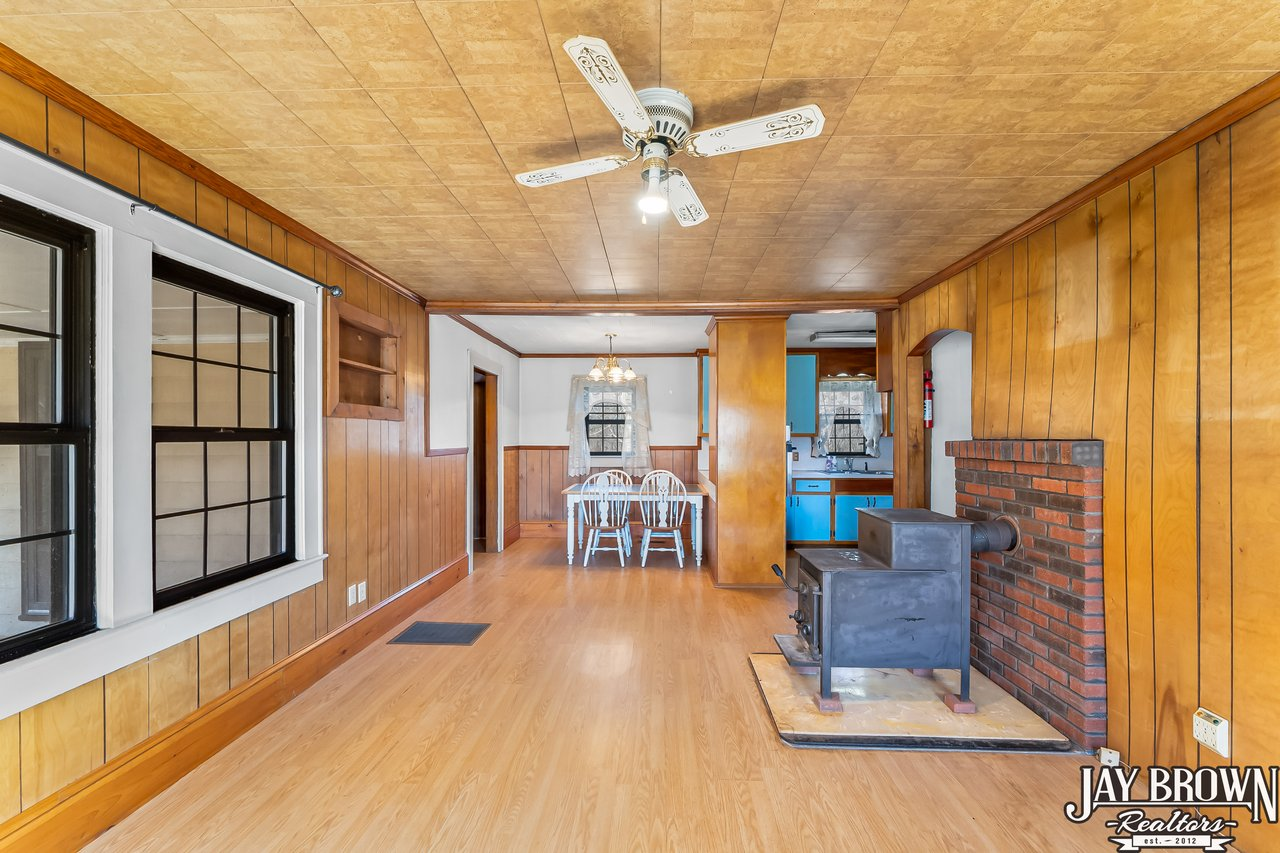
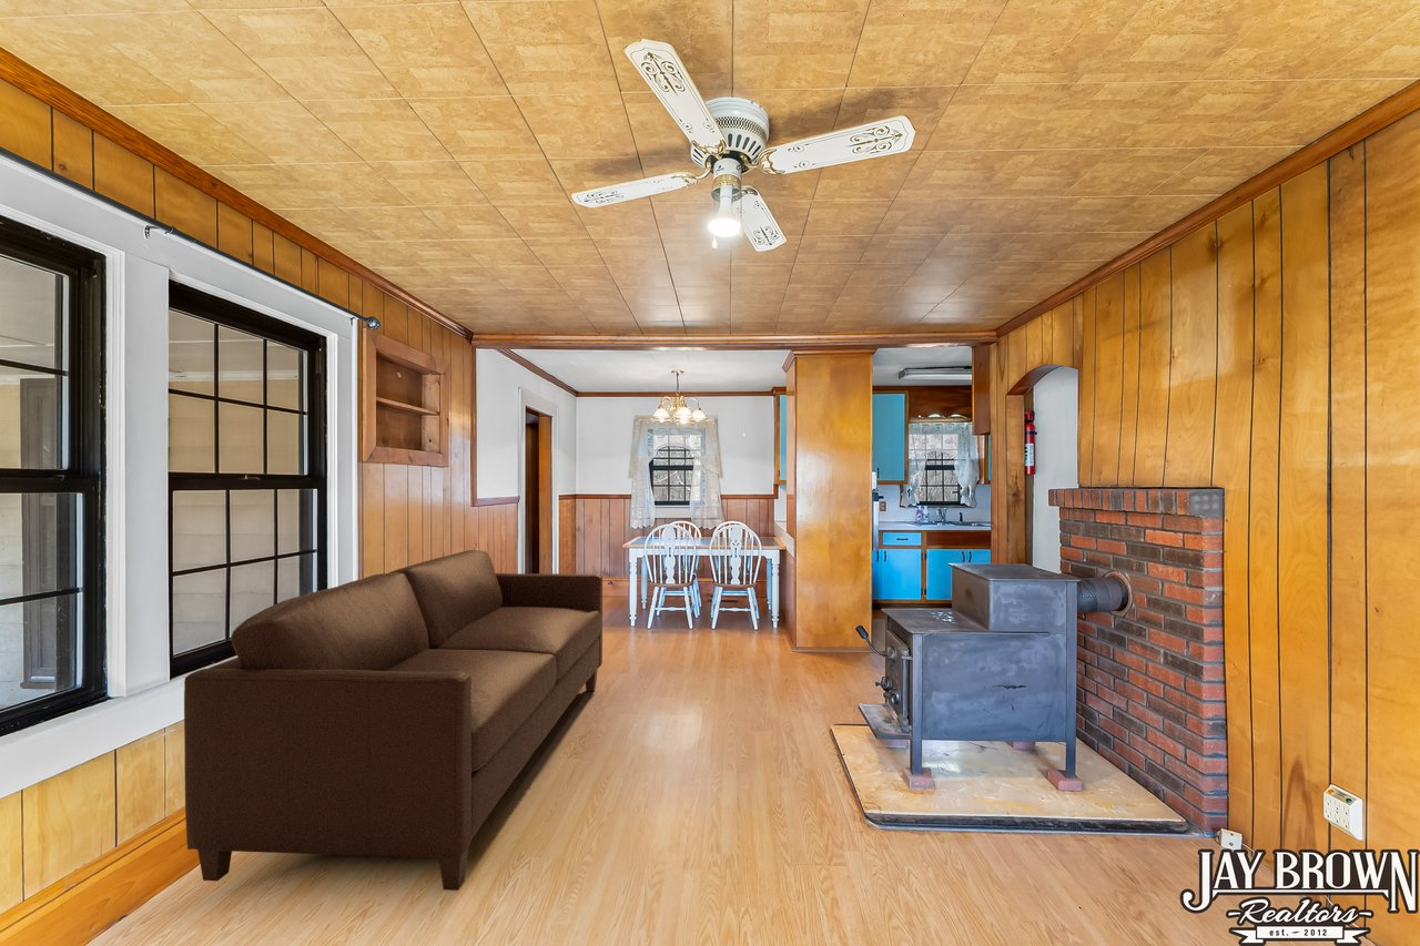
+ sofa (465, 661)
